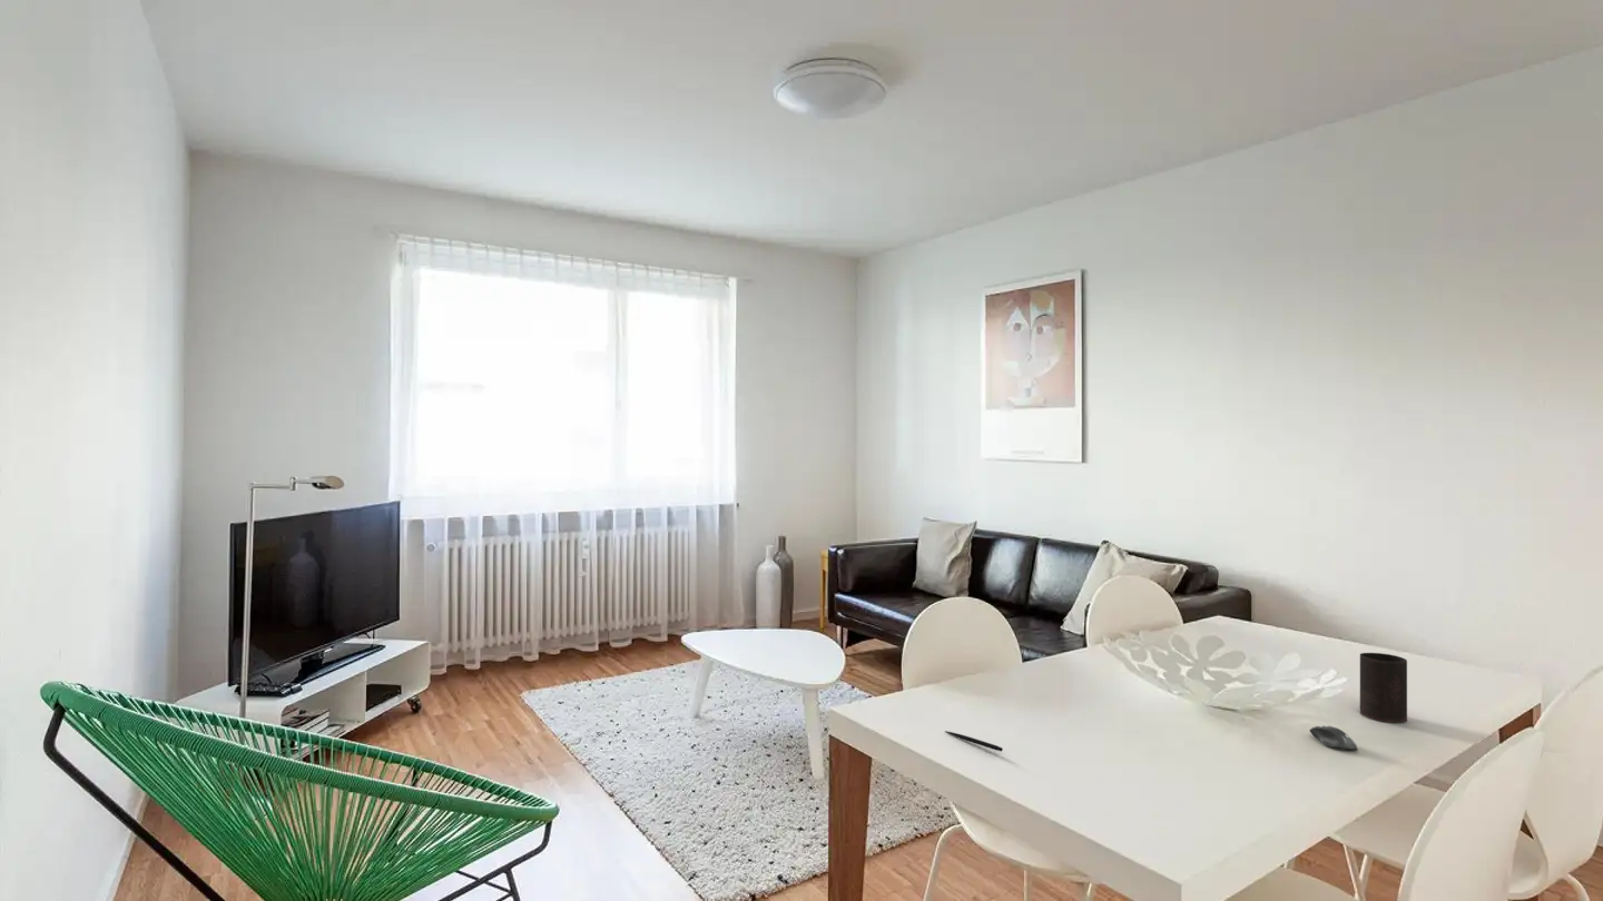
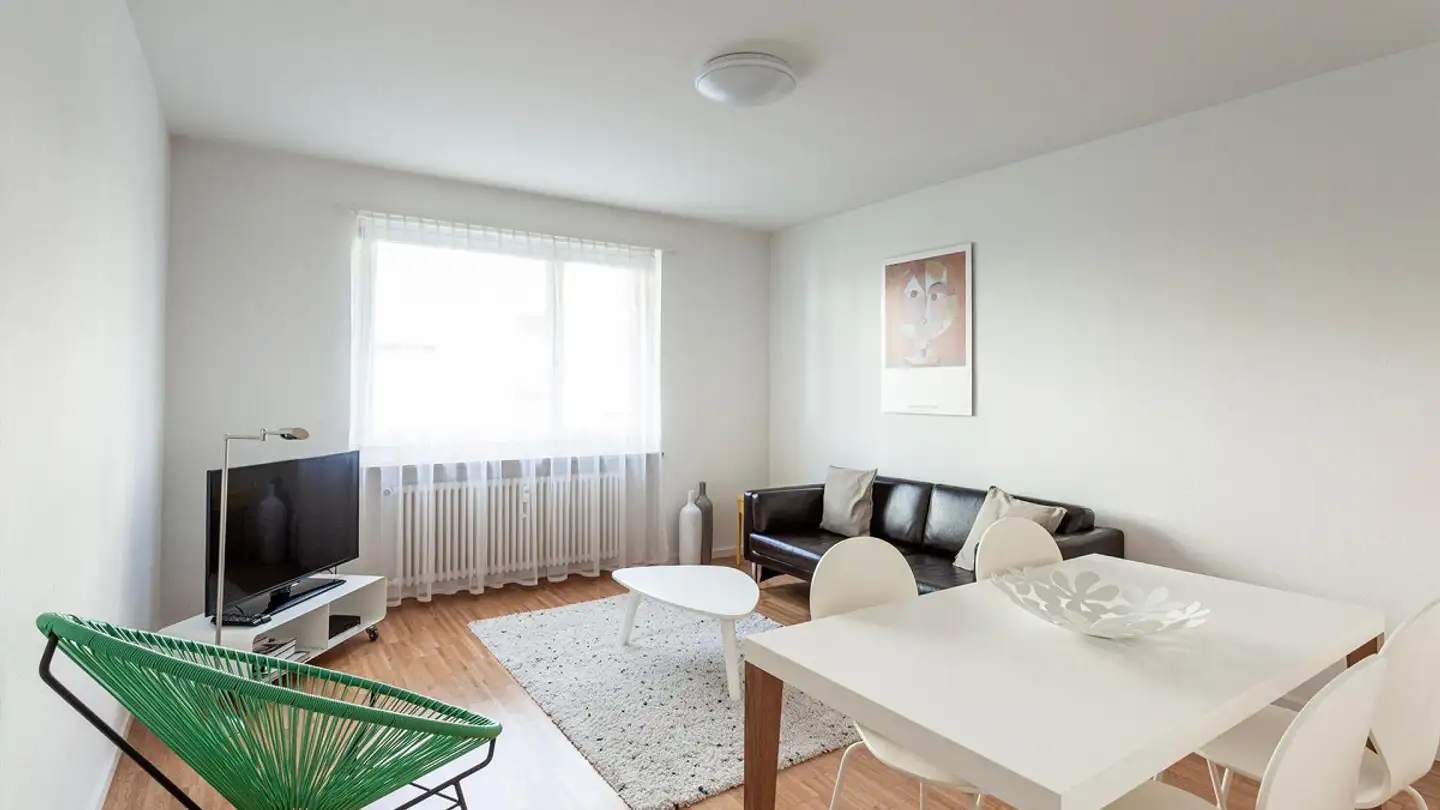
- pen (972, 739)
- computer mouse (1332, 735)
- cup (1383, 686)
